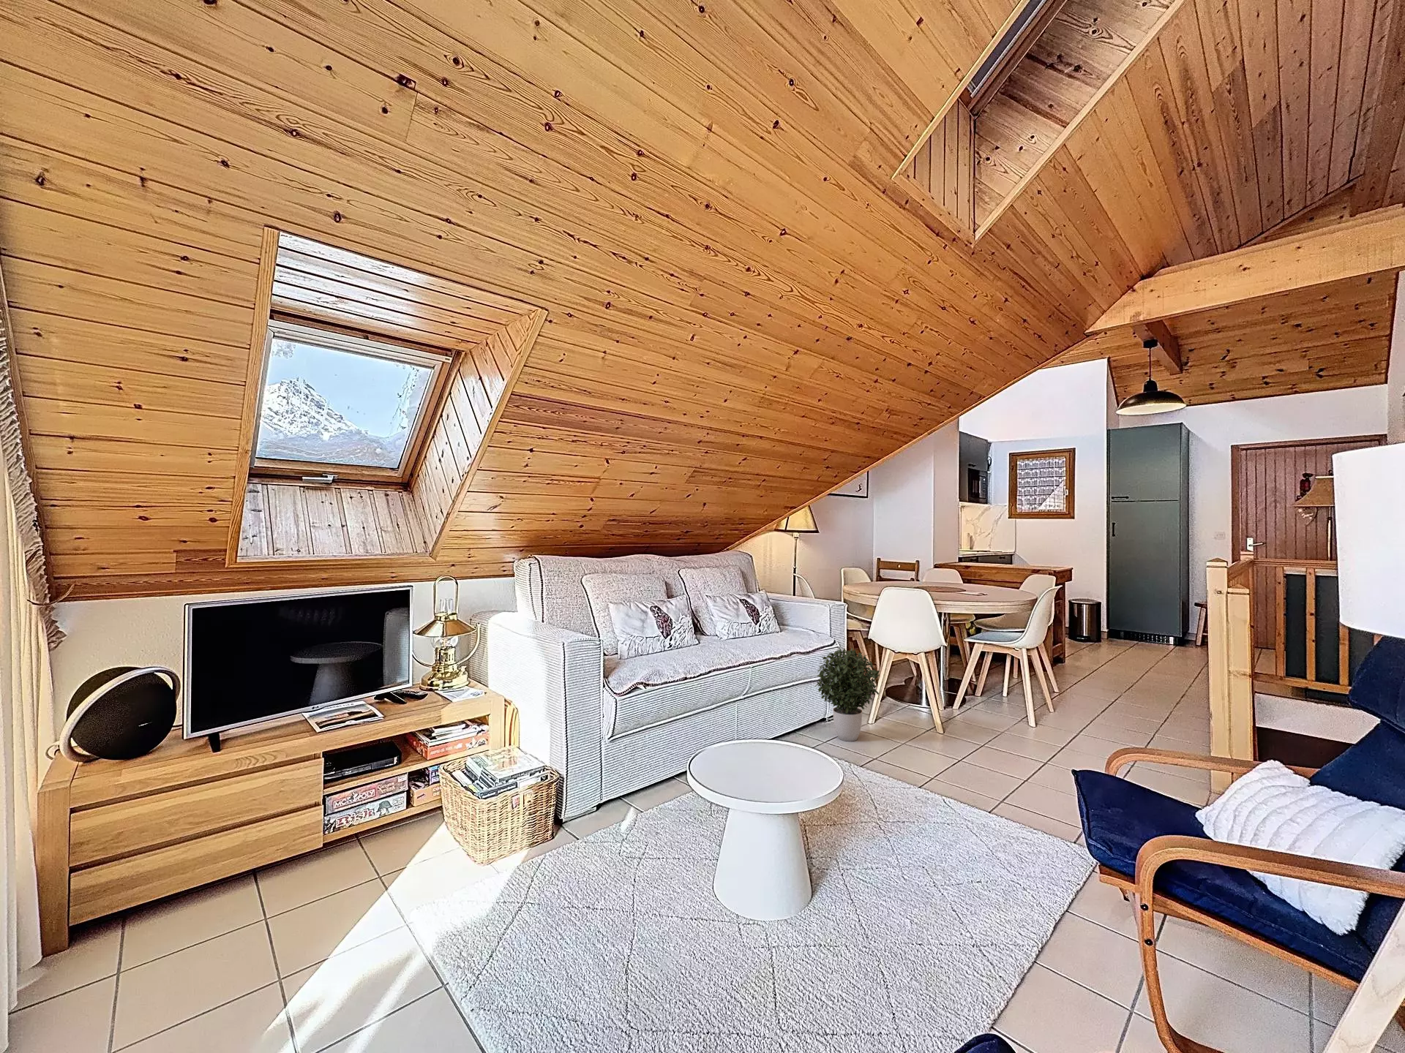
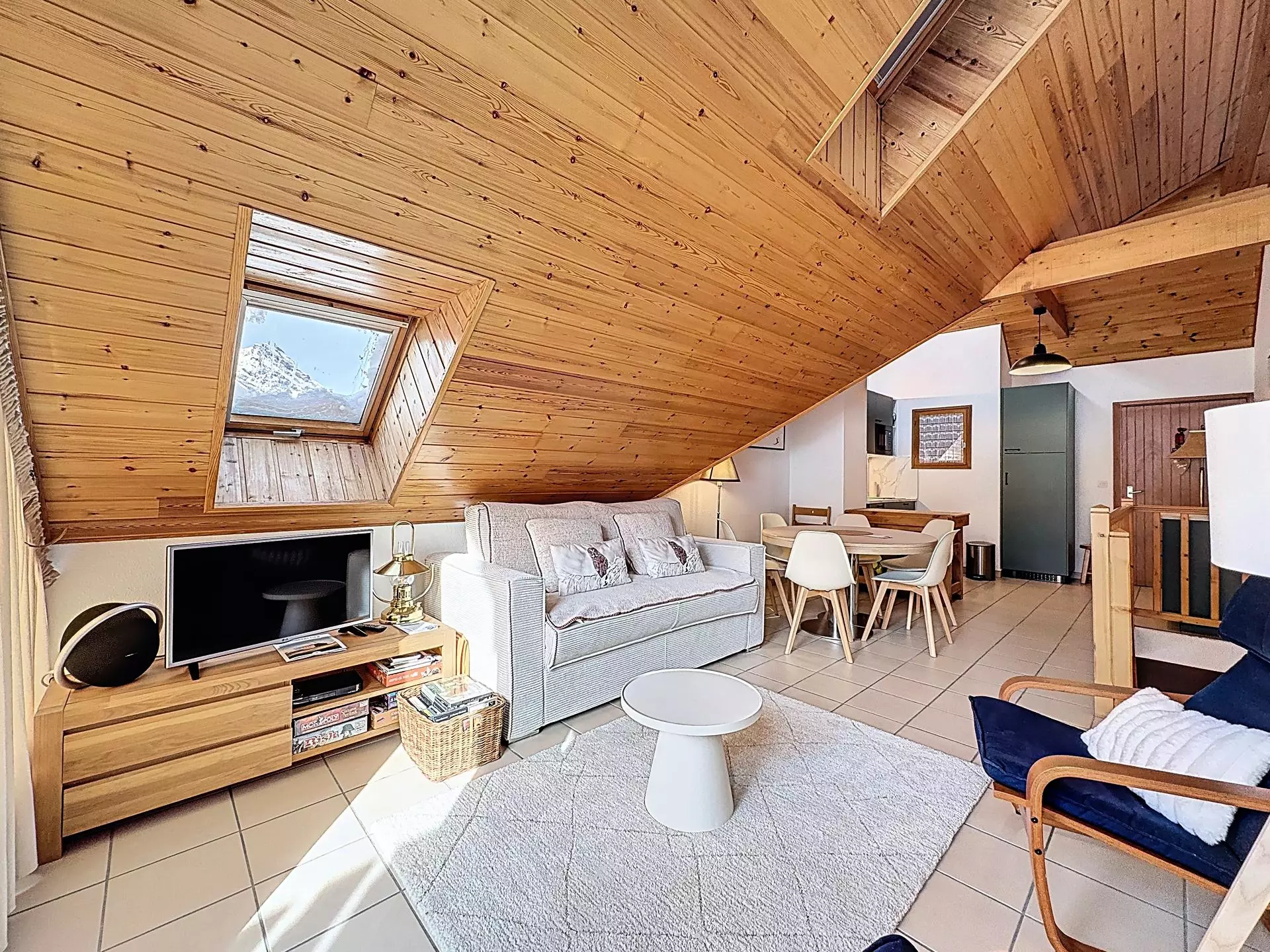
- potted plant (847, 694)
